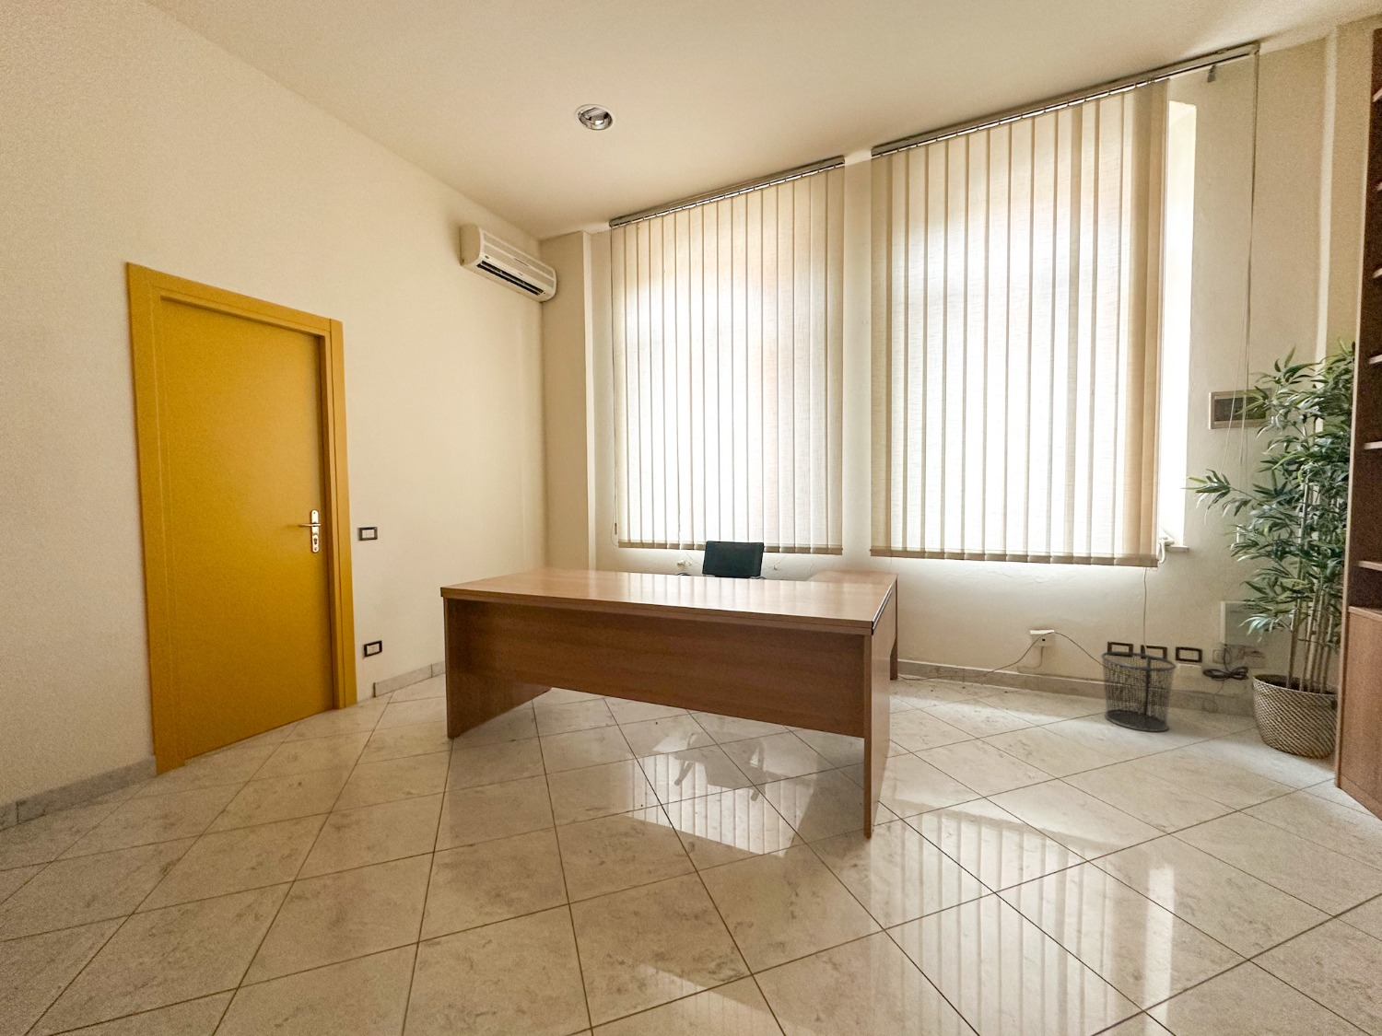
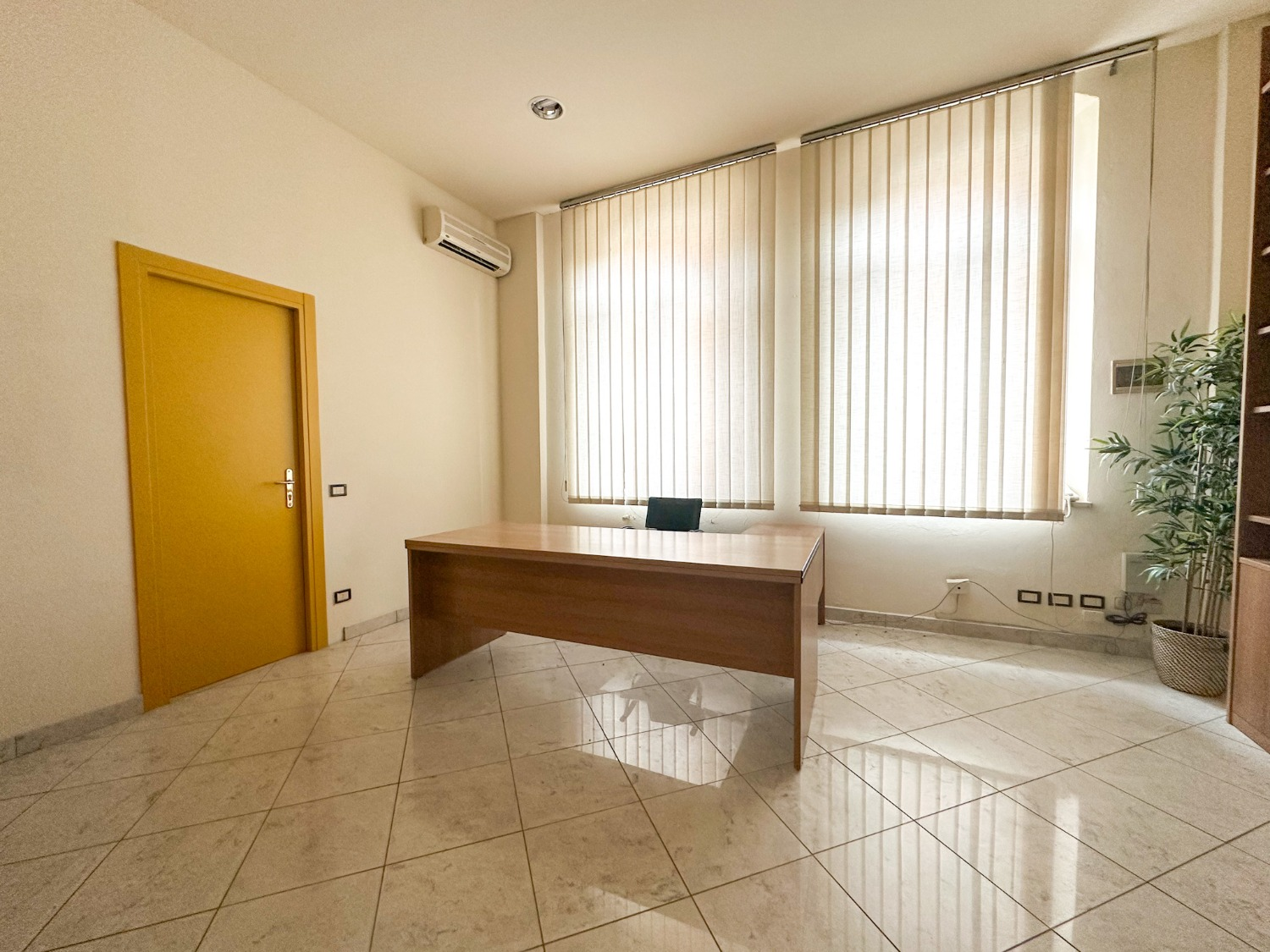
- waste bin (1136, 690)
